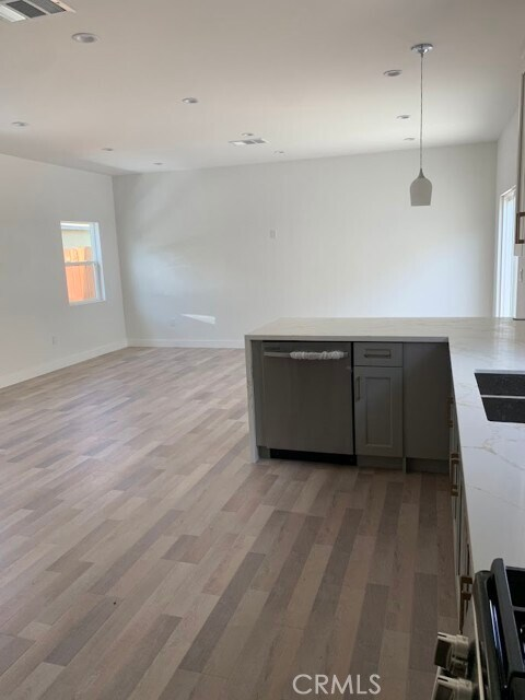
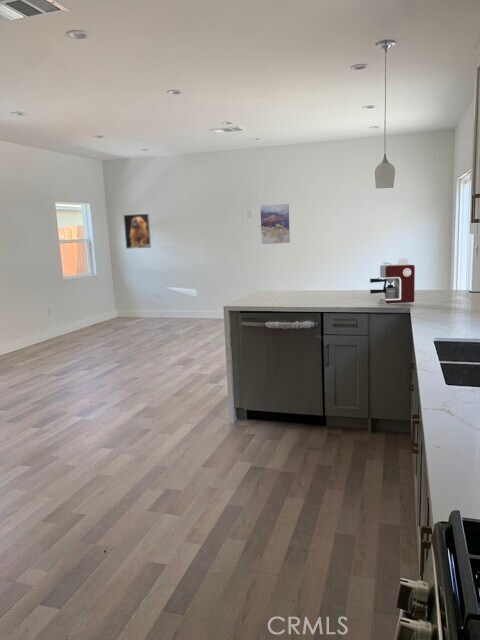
+ coffee maker (390, 280)
+ wall art (275, 224)
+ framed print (137, 231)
